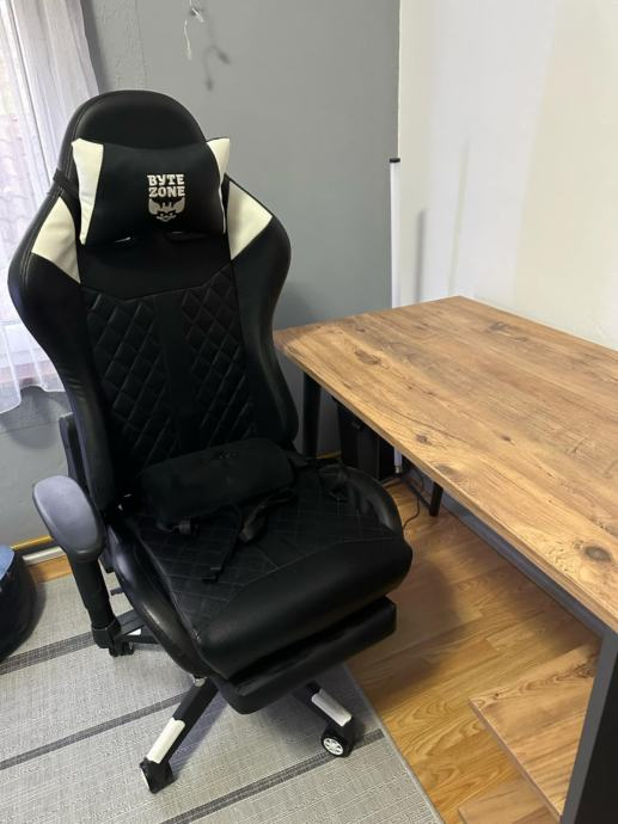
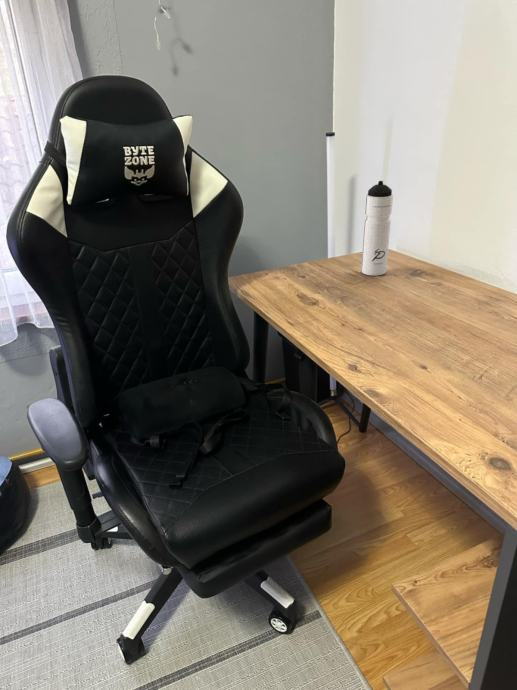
+ water bottle (376, 228)
